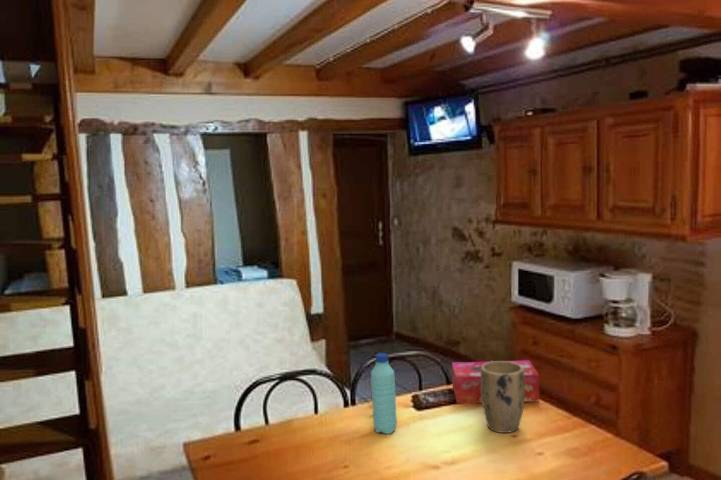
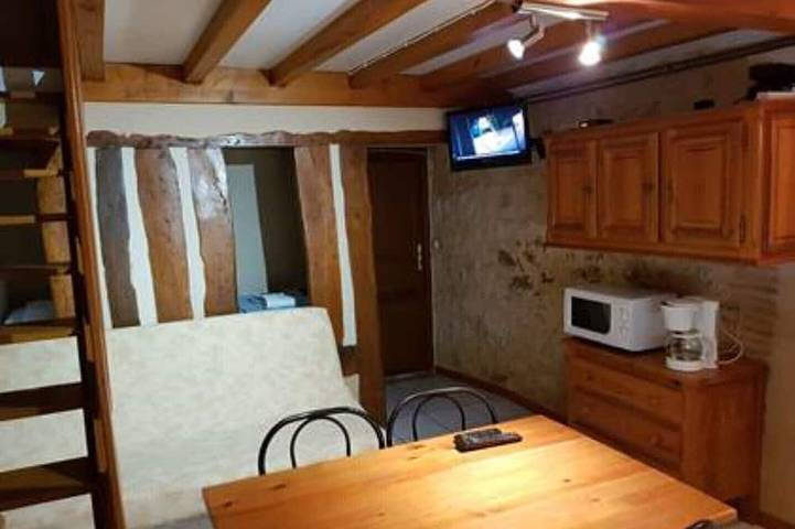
- plant pot (502, 397)
- tissue box (480, 381)
- water bottle (383, 392)
